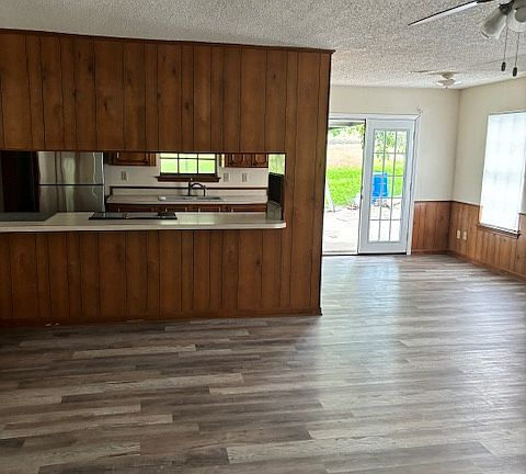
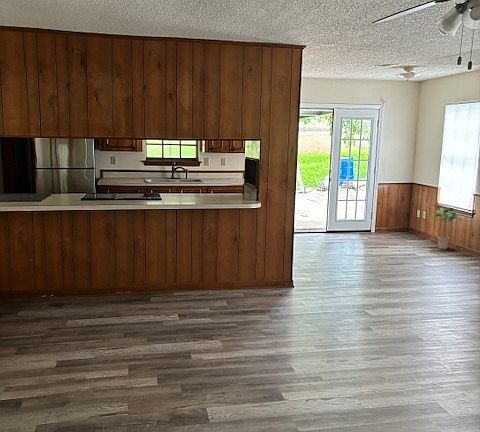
+ potted plant (446, 226)
